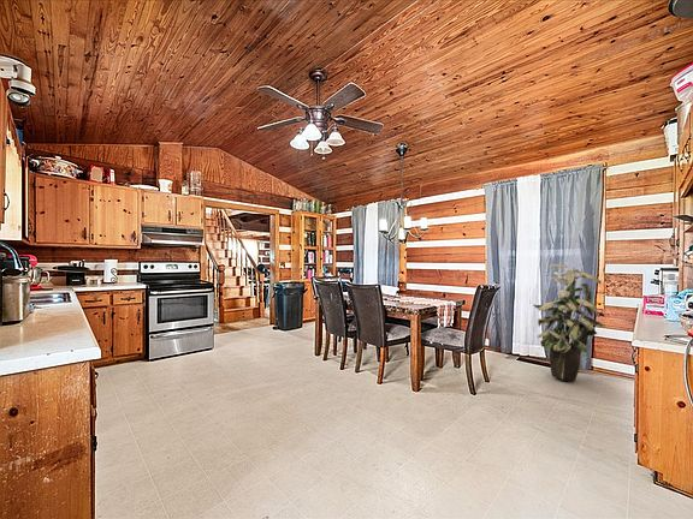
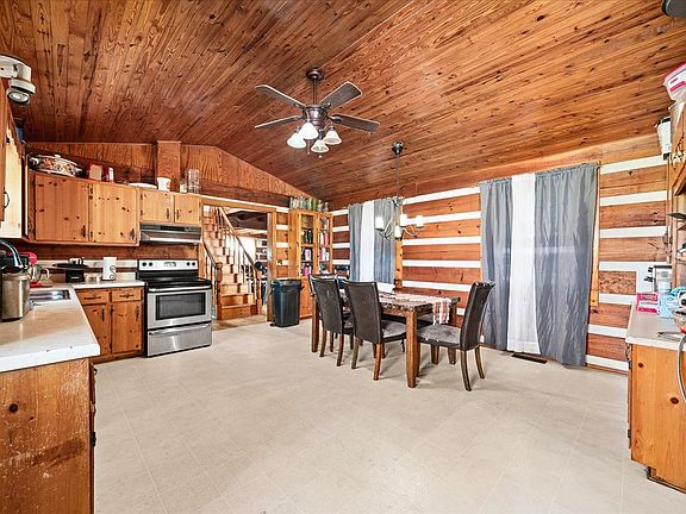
- indoor plant (564, 321)
